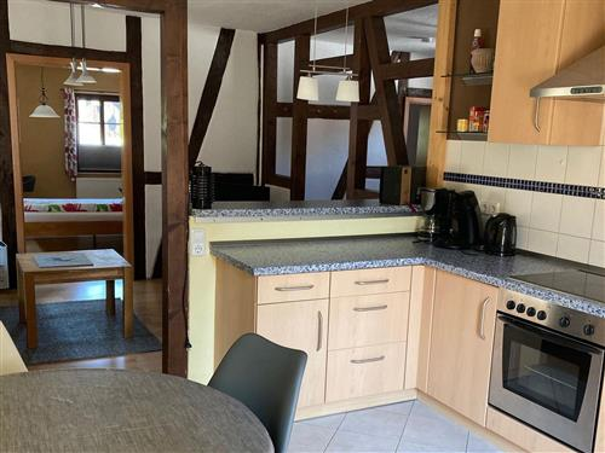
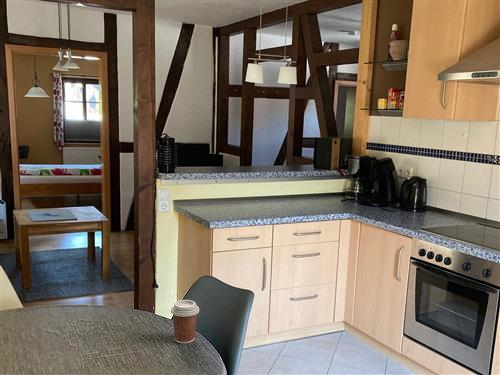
+ coffee cup (184, 321)
